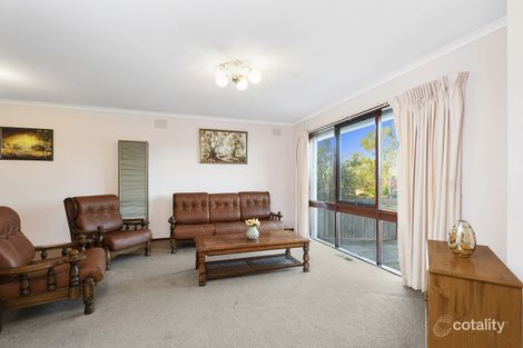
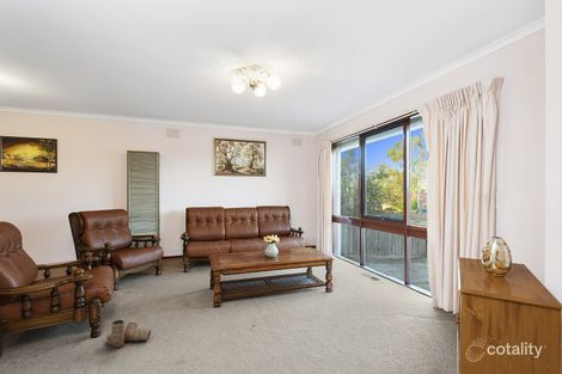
+ boots (128, 327)
